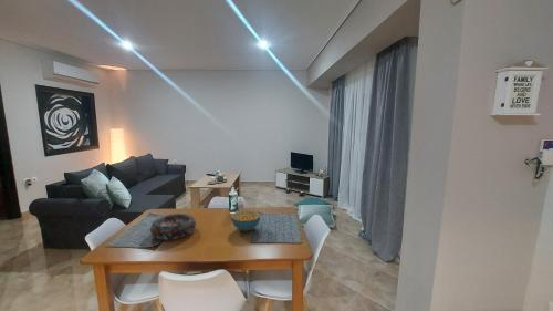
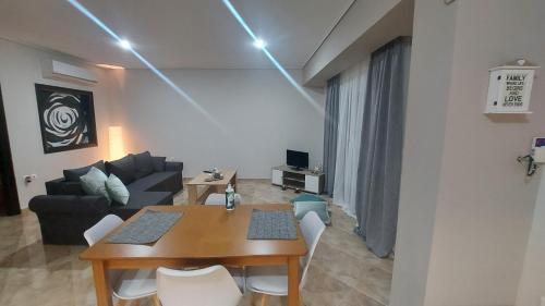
- cereal bowl (246, 222)
- decorative bowl (174, 226)
